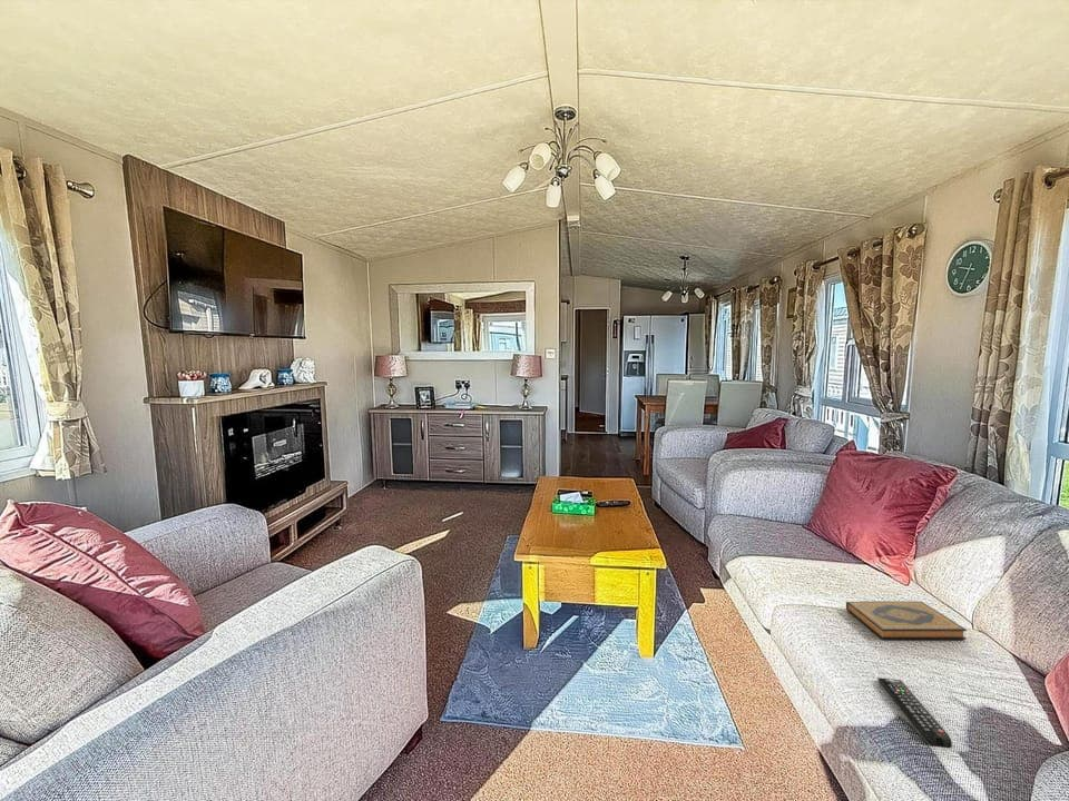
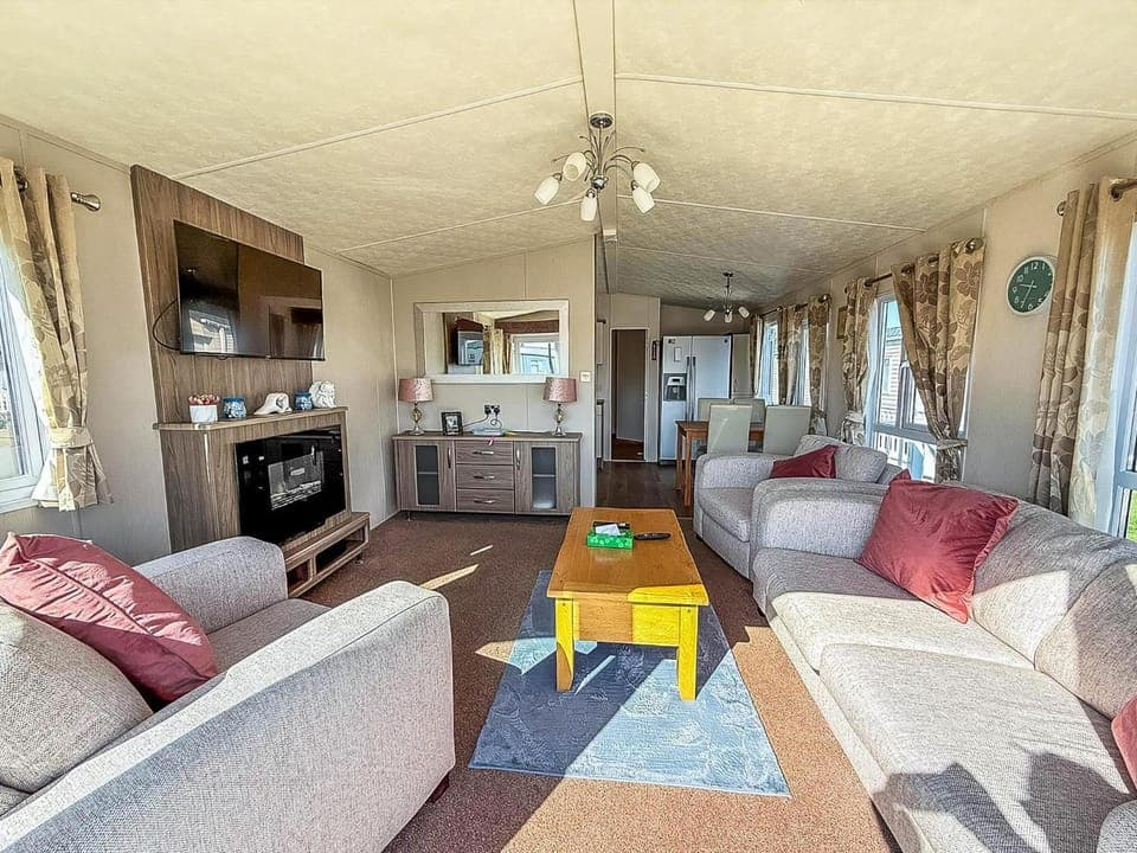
- hardback book (902, 619)
- remote control (911, 708)
